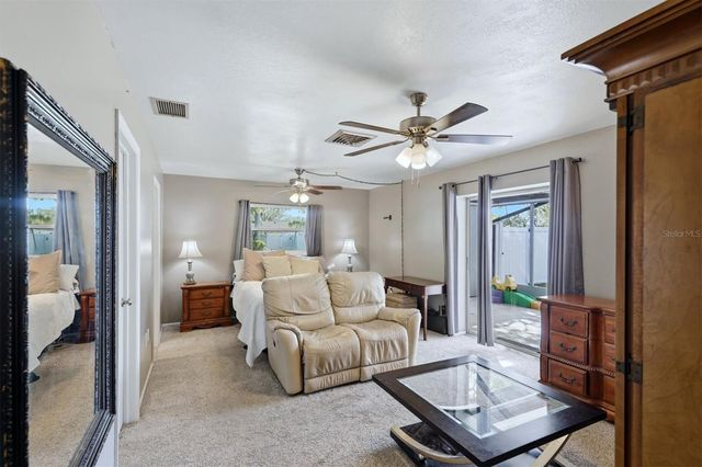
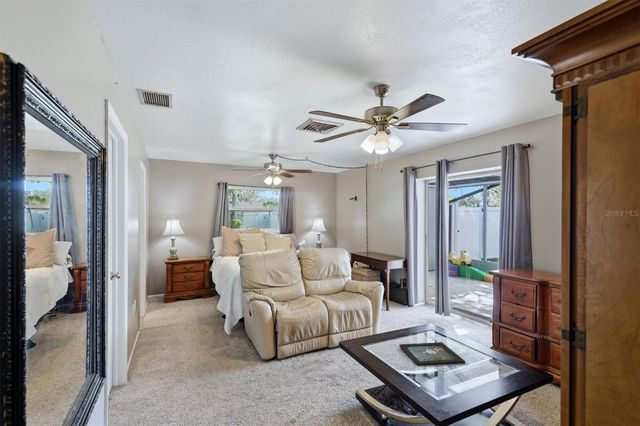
+ decorative tray (430, 353)
